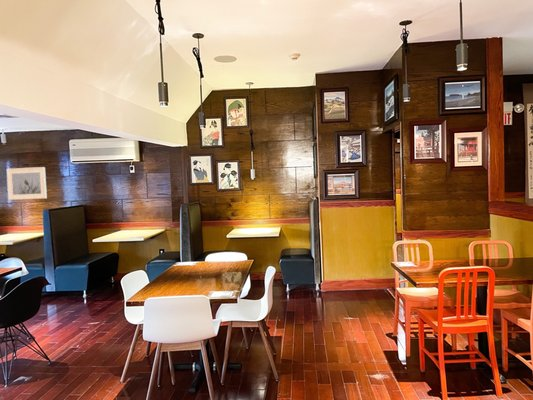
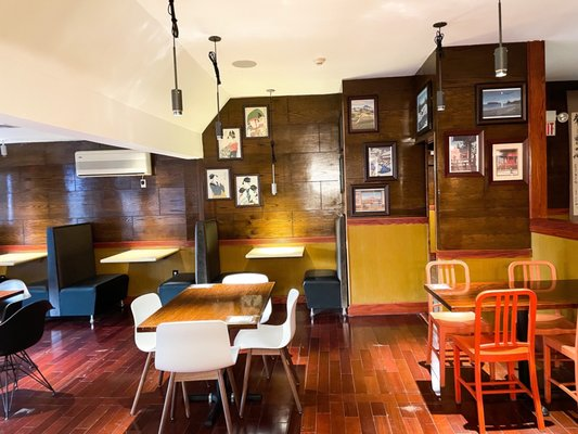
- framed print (26, 183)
